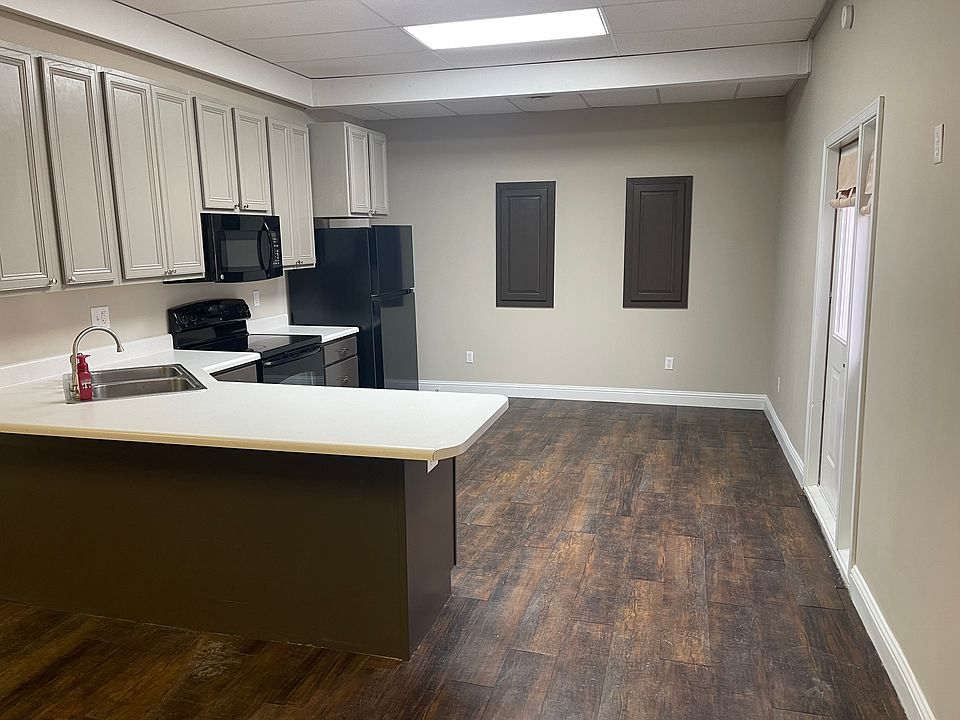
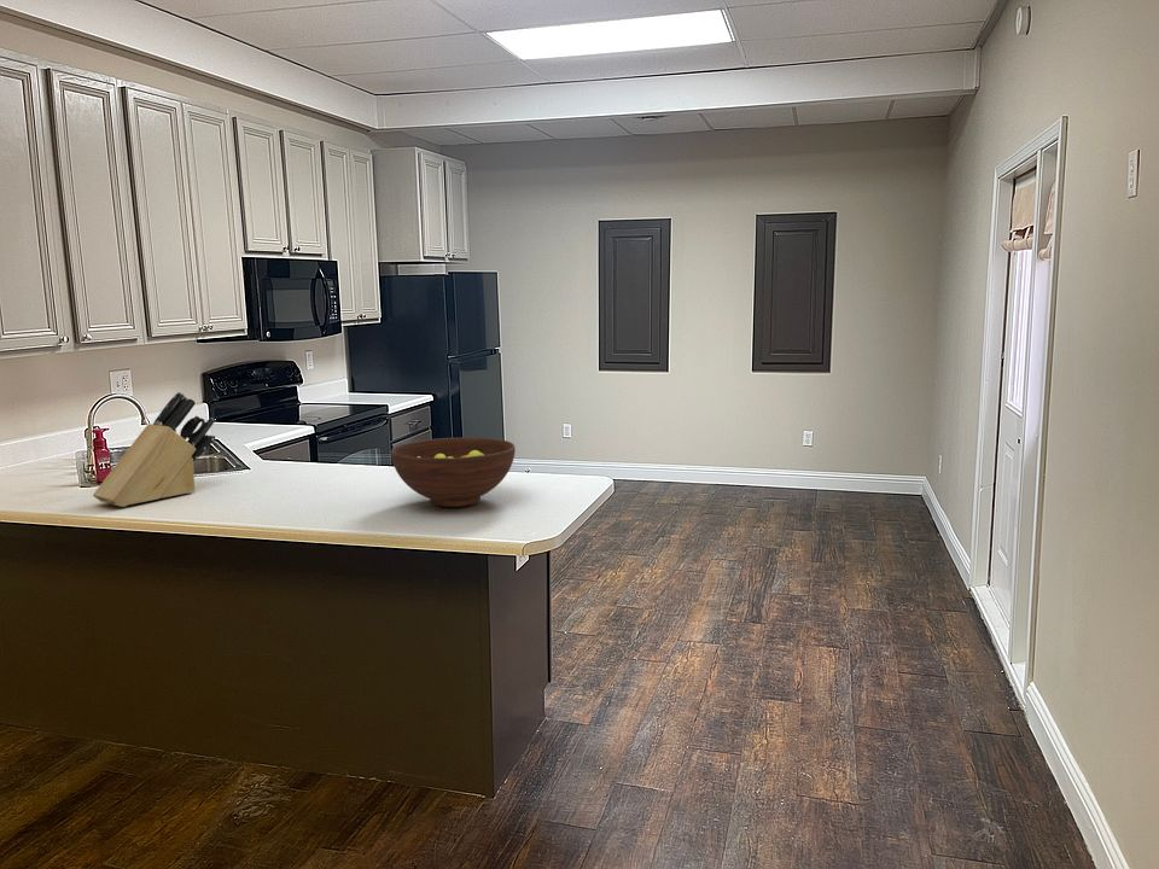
+ fruit bowl (454, 474)
+ knife block (156, 445)
